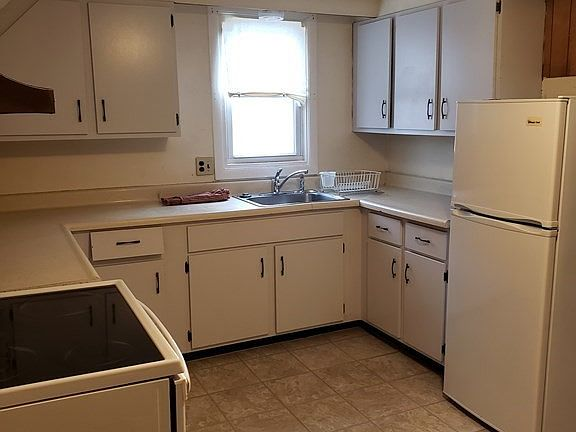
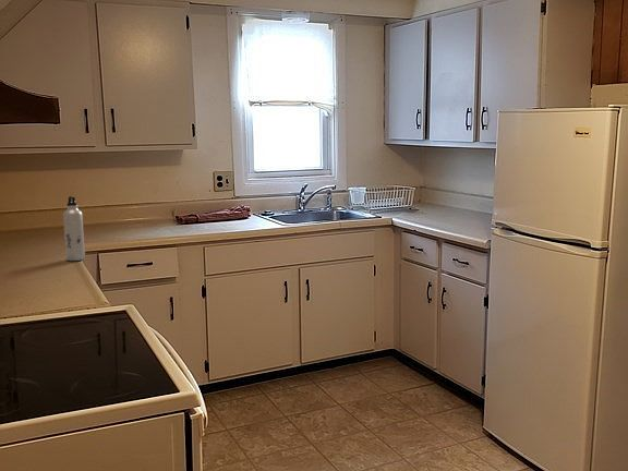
+ water bottle (73, 228)
